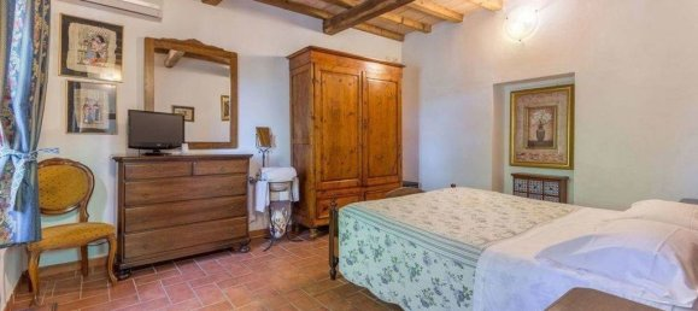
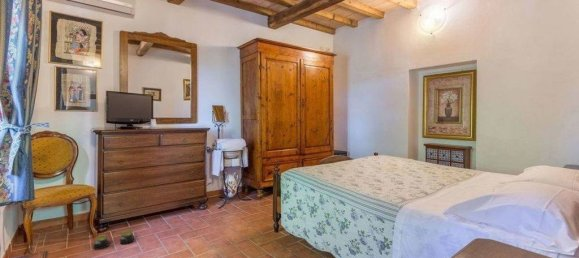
+ slippers (120, 238)
